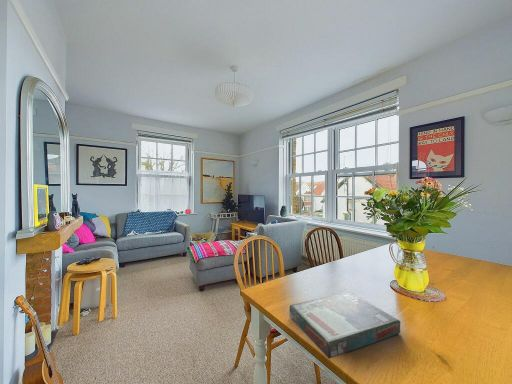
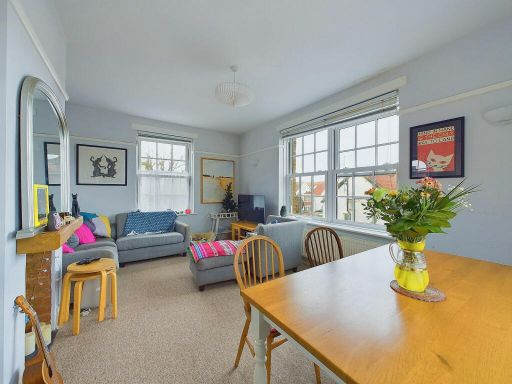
- board game (341, 318)
